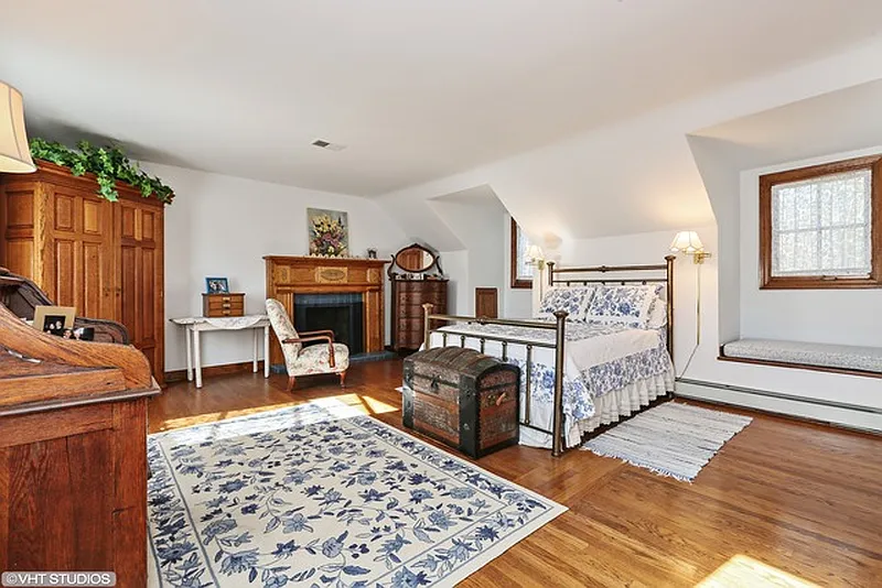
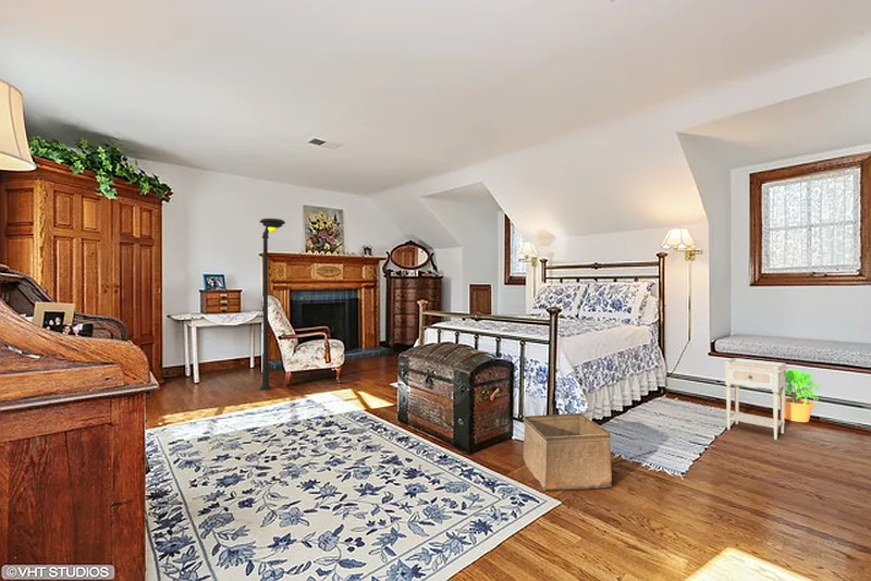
+ floor lamp (267, 309)
+ storage bin (564, 448)
+ potted plant (795, 393)
+ nightstand (755, 387)
